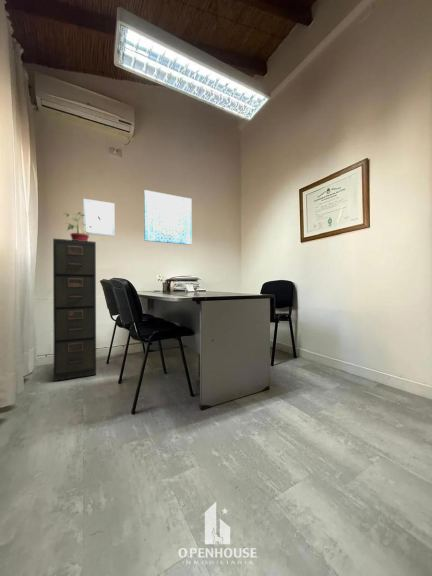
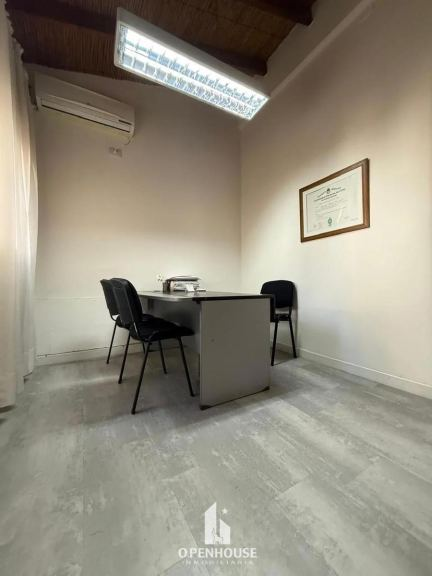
- wall art (99, 218)
- potted plant (78, 228)
- filing cabinet (76, 307)
- wall art (169, 218)
